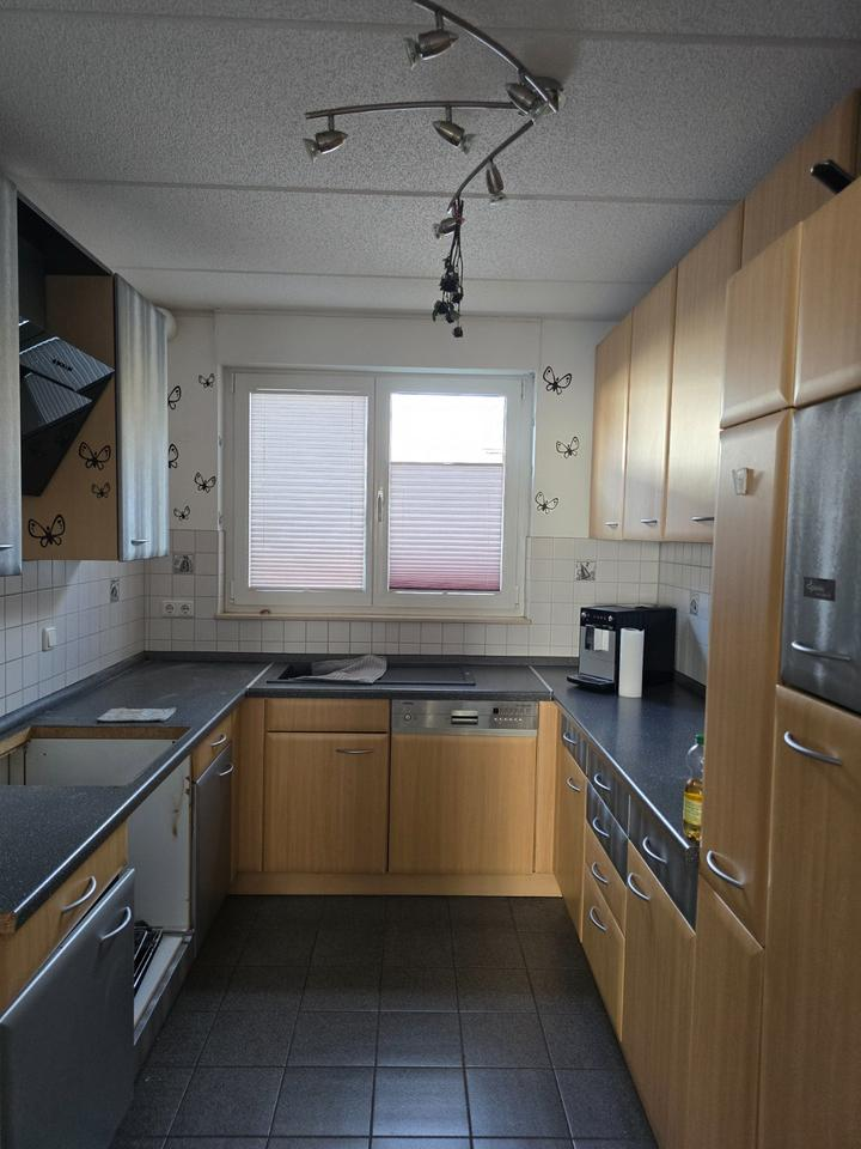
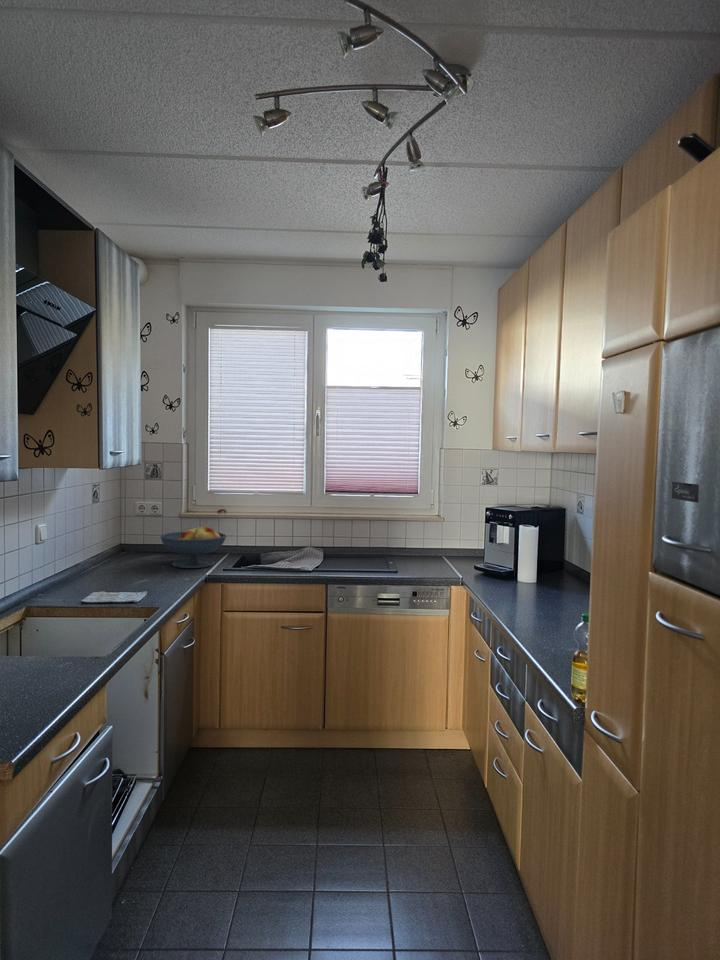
+ fruit bowl (193, 544)
